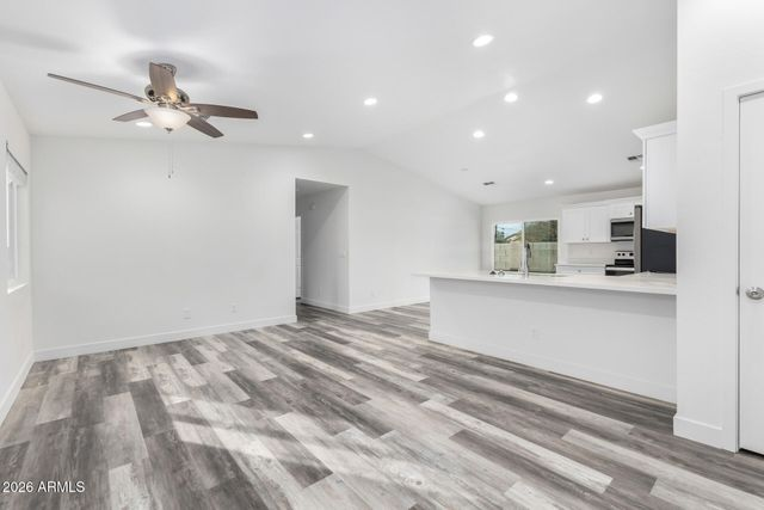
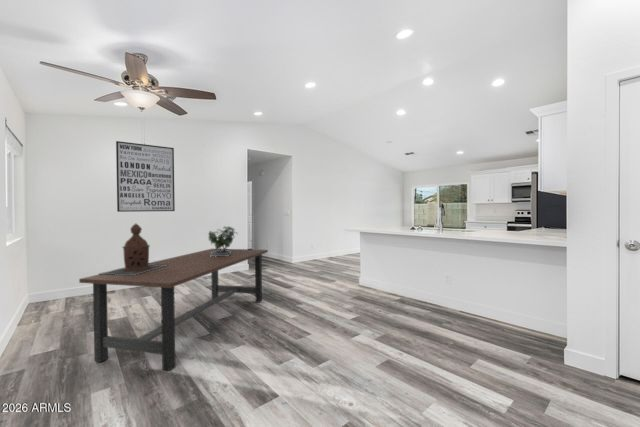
+ wall art (146, 178)
+ dining table (204, 303)
+ potted plant (222, 239)
+ lantern (135, 246)
